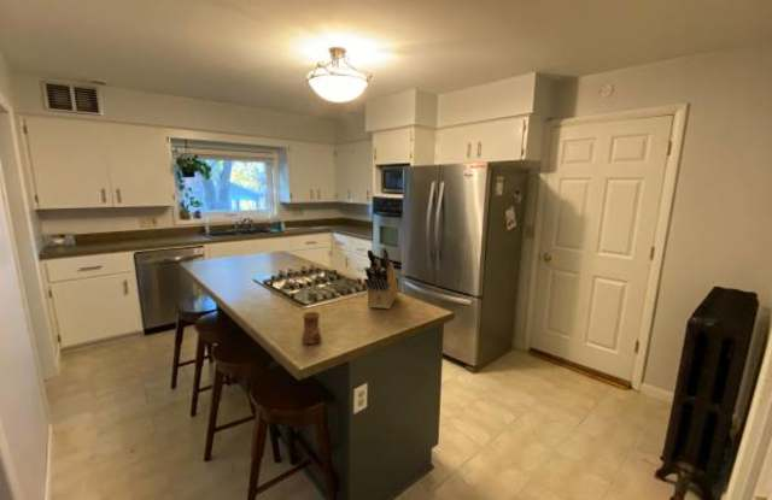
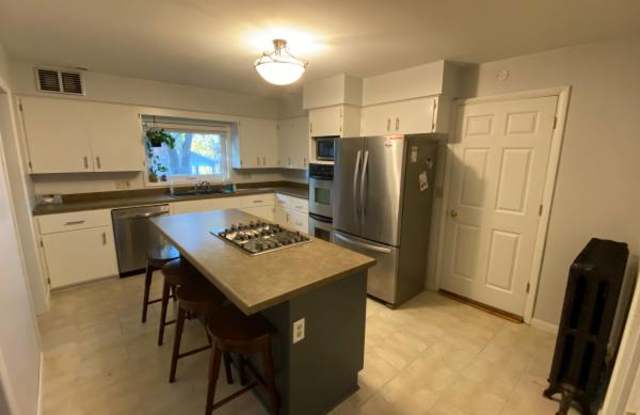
- cup (311, 328)
- knife block (381, 273)
